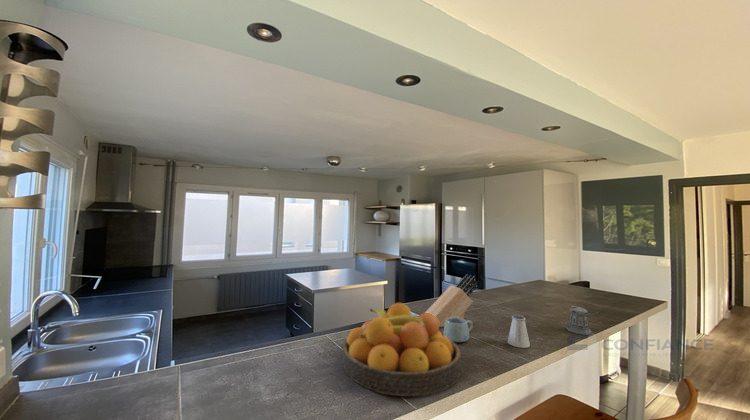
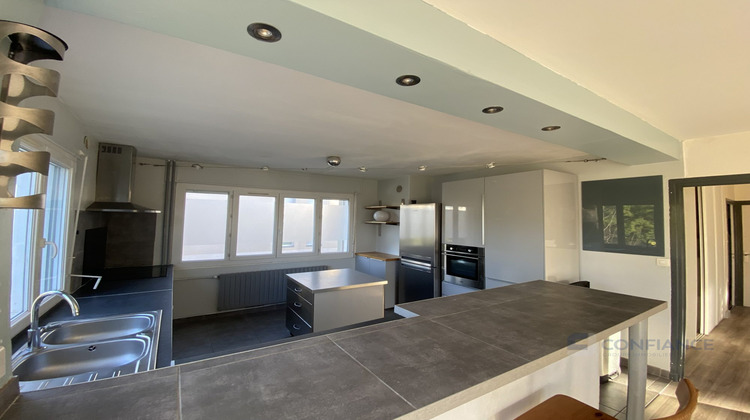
- knife block (449, 298)
- pepper shaker (581, 319)
- fruit bowl (401, 337)
- mug (459, 329)
- saltshaker (518, 329)
